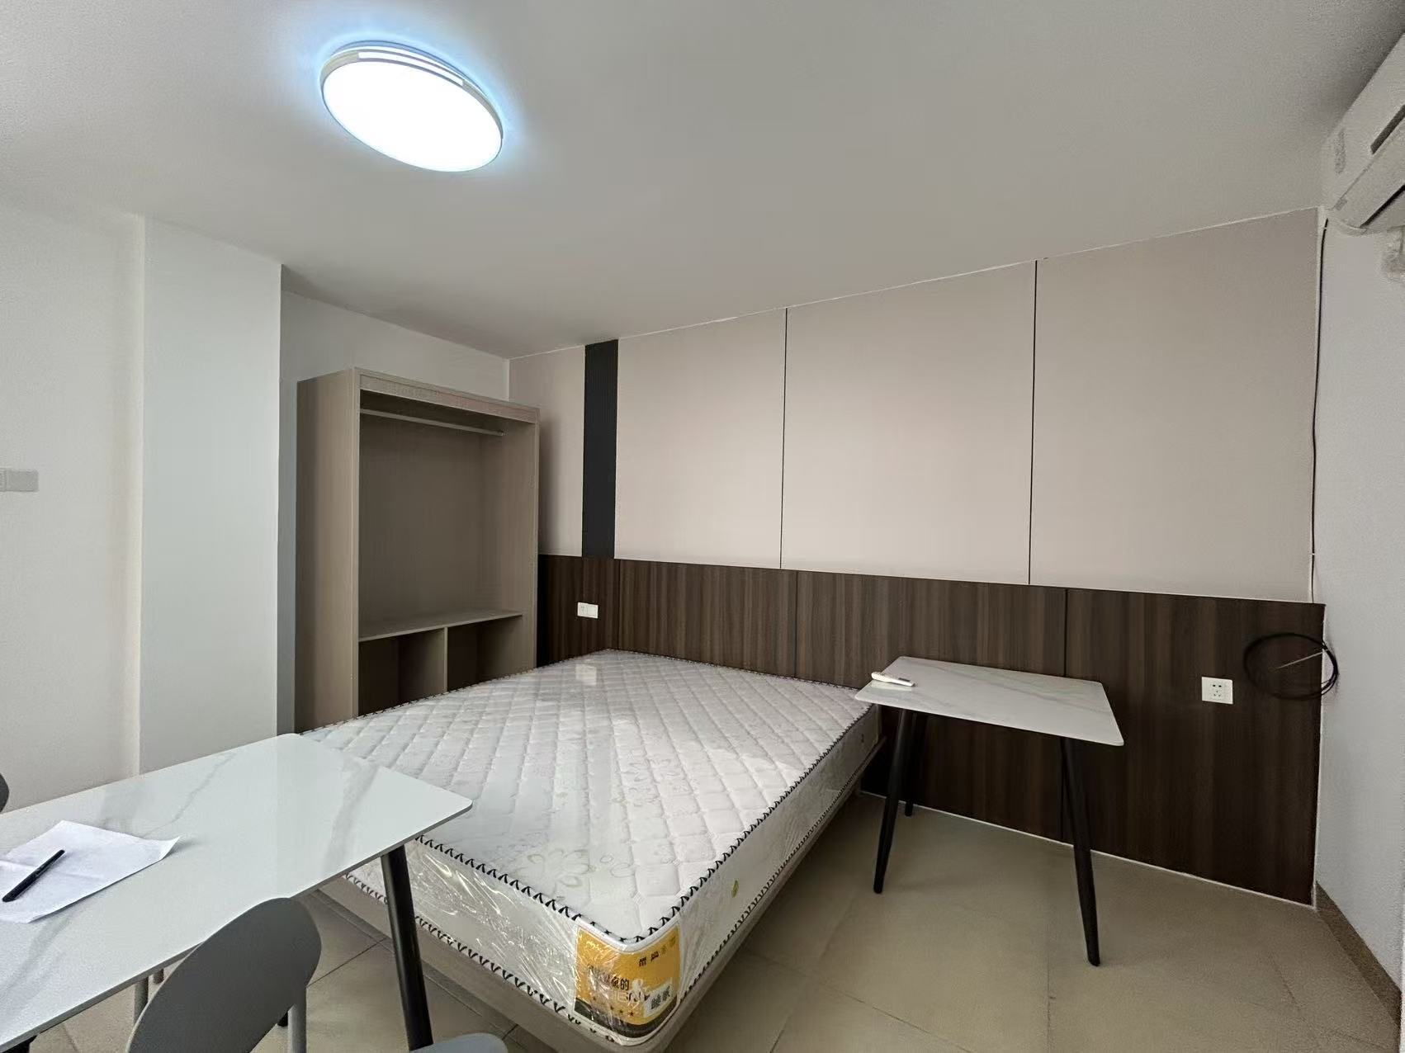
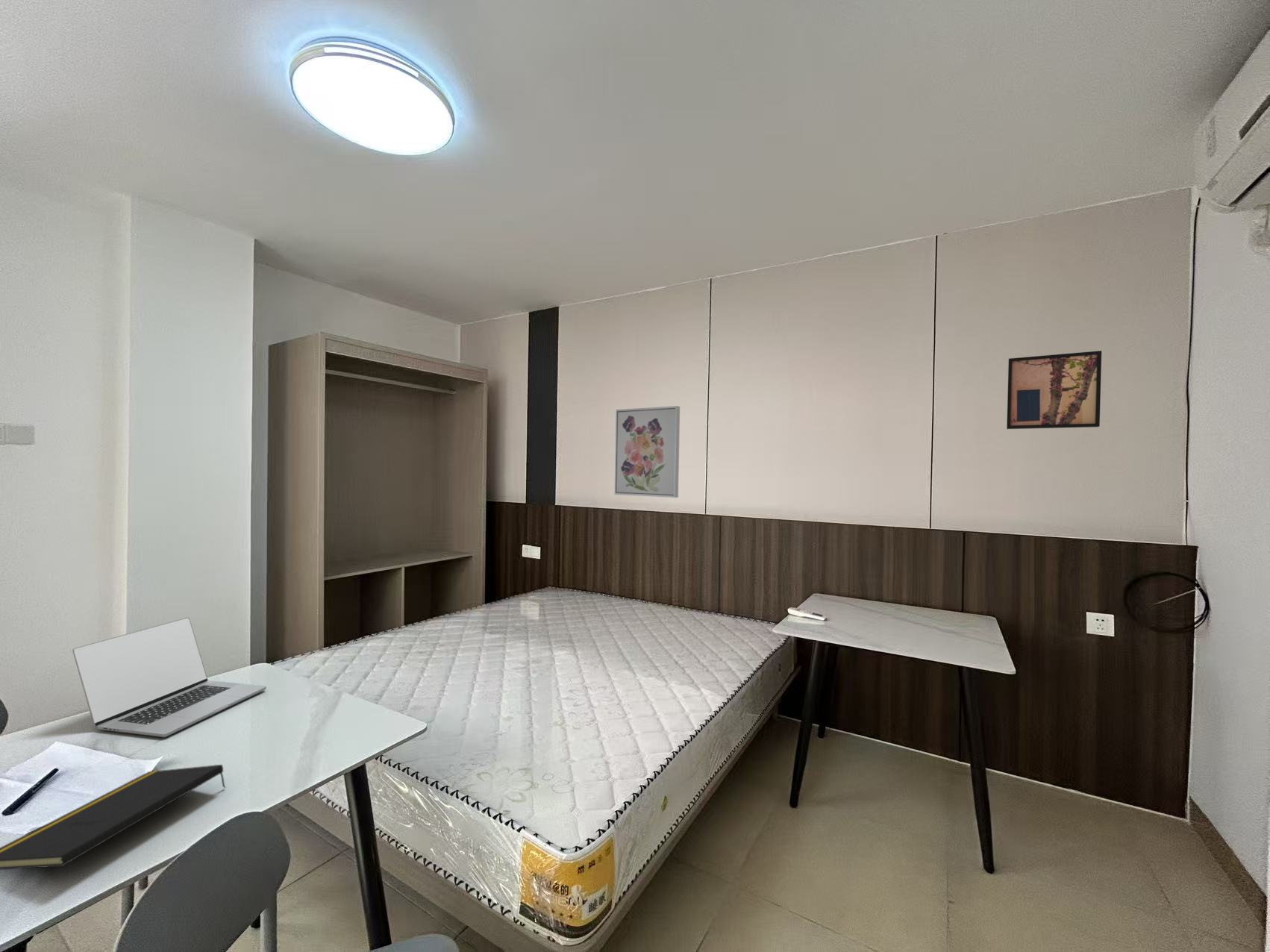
+ wall art (645, 451)
+ laptop (177, 671)
+ wall art (1051, 392)
+ notepad (112, 812)
